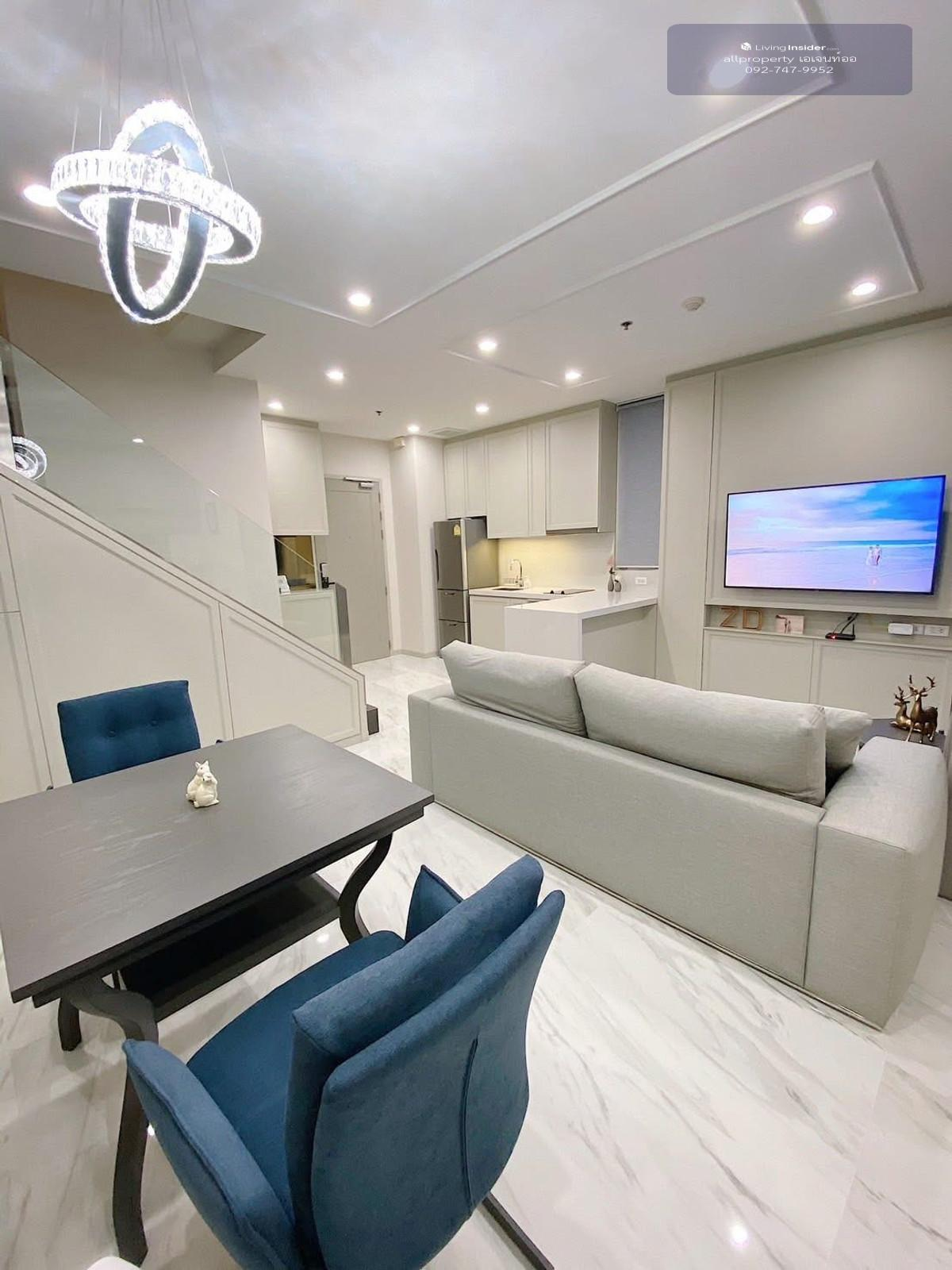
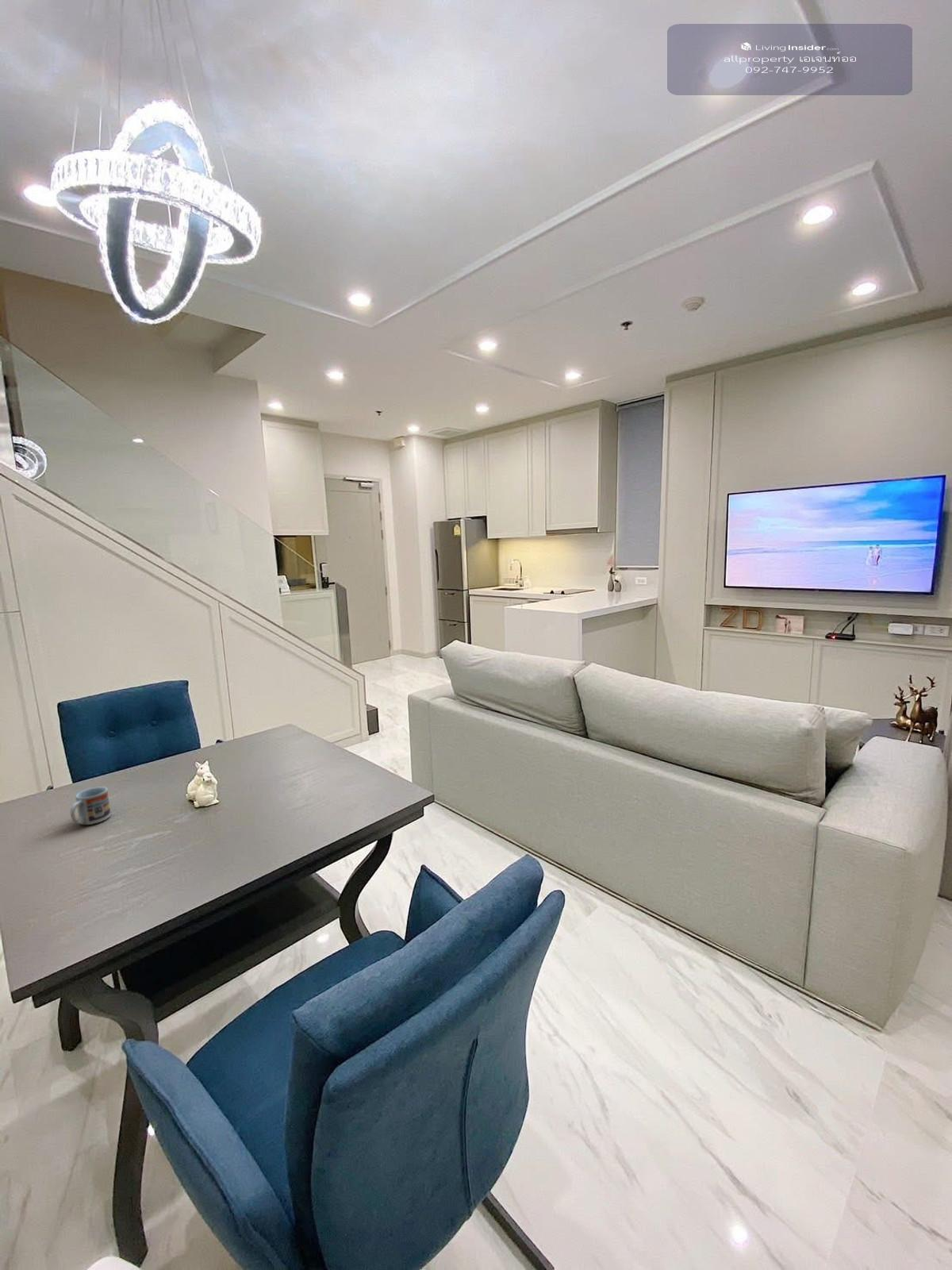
+ cup (89, 807)
